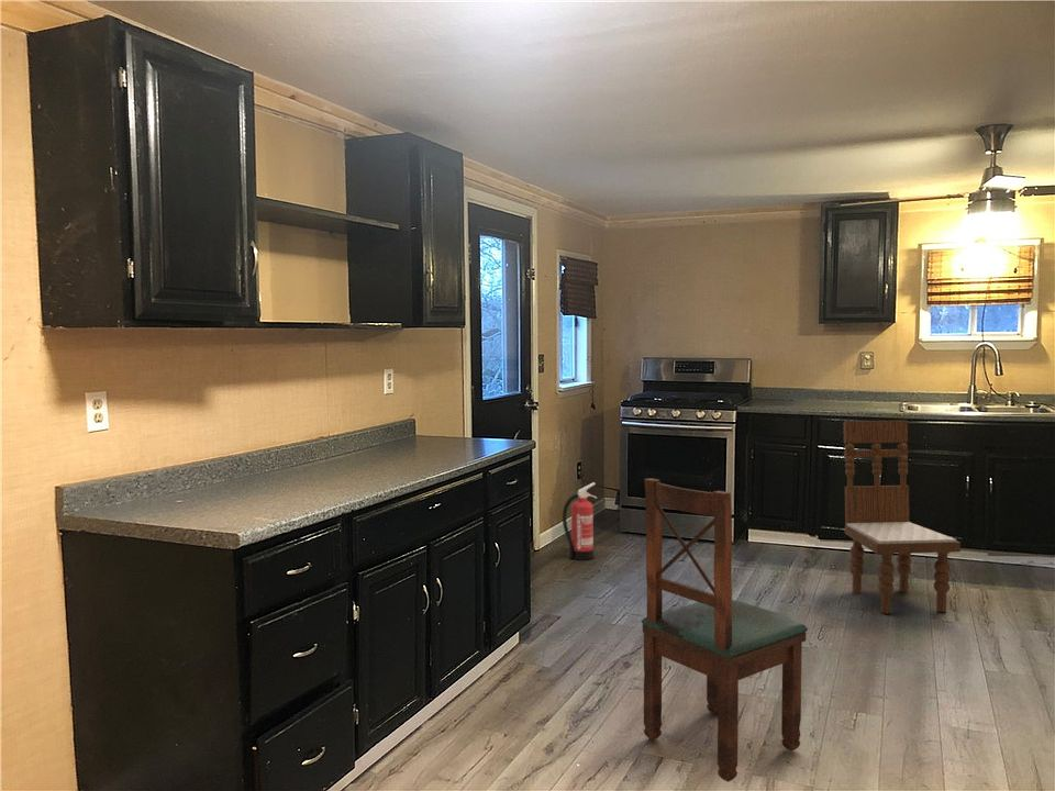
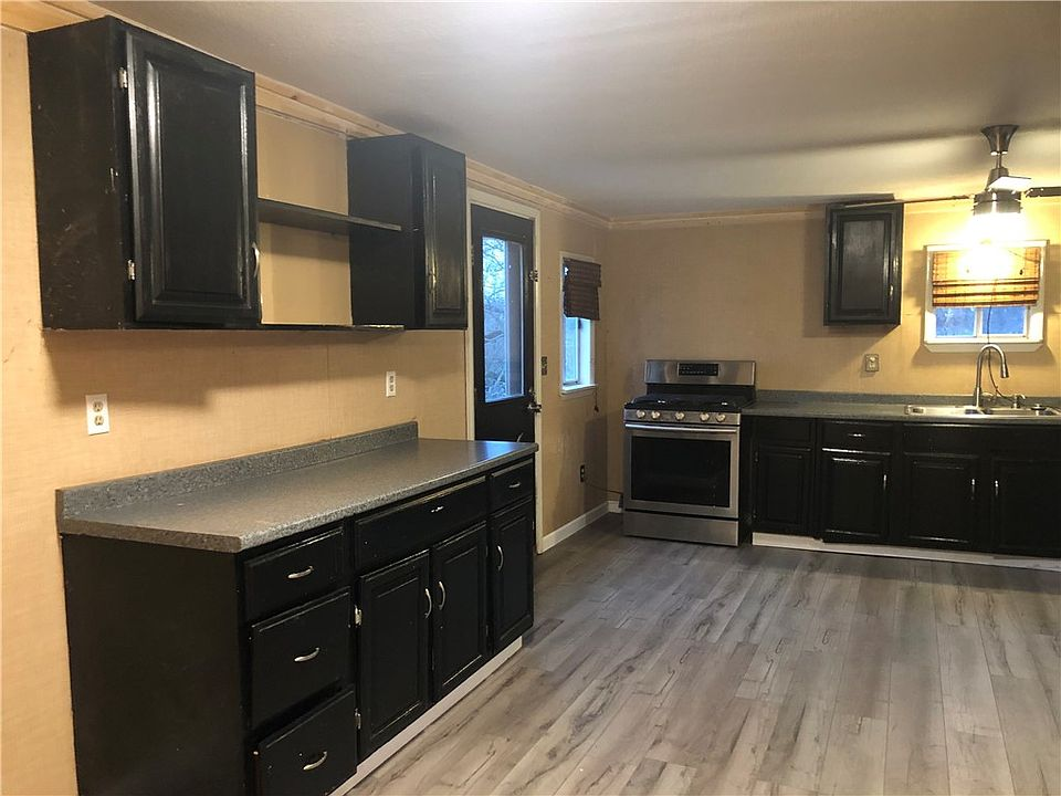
- fire extinguisher (579, 521)
- dining chair (895, 512)
- dining chair (721, 613)
